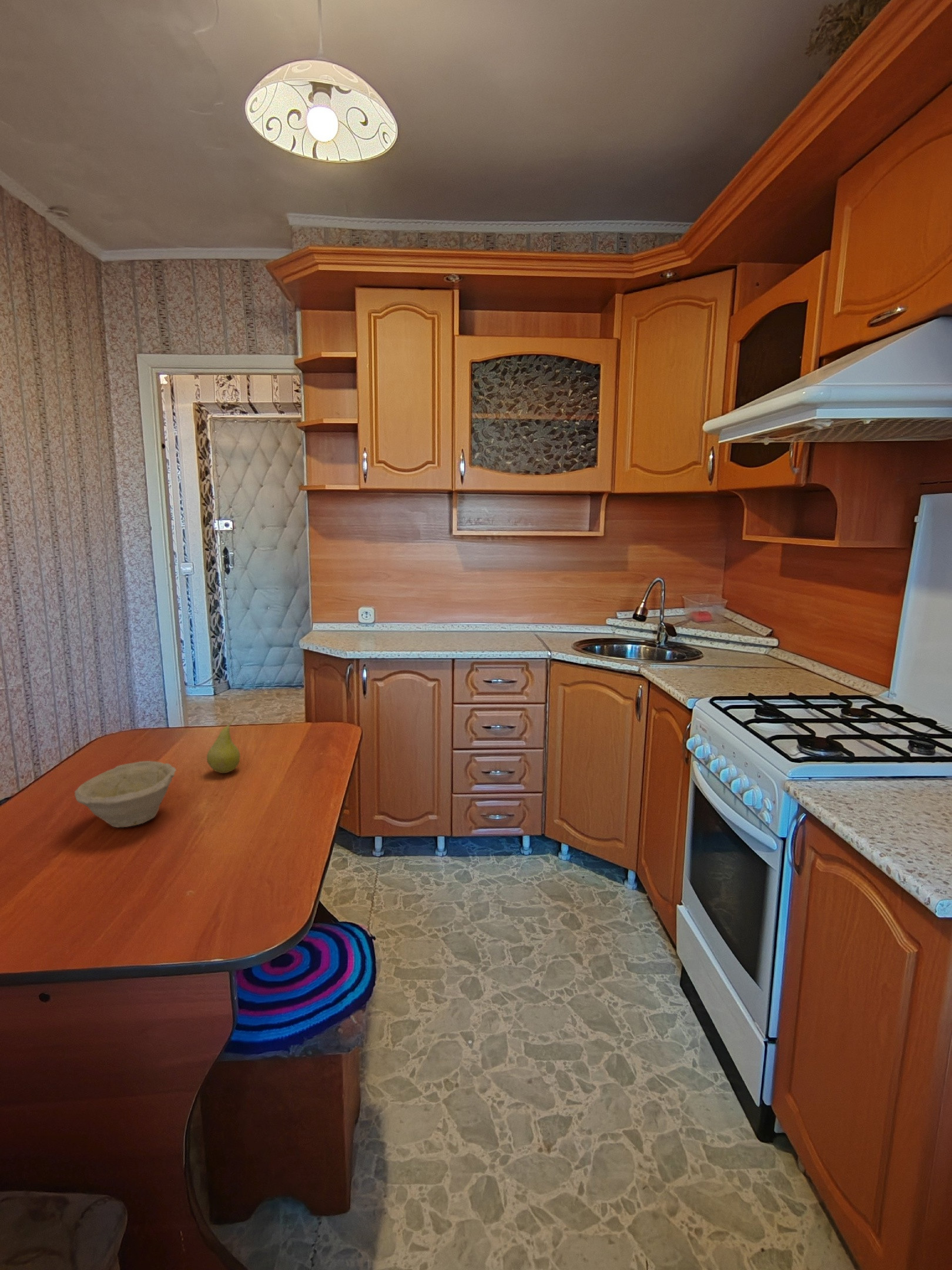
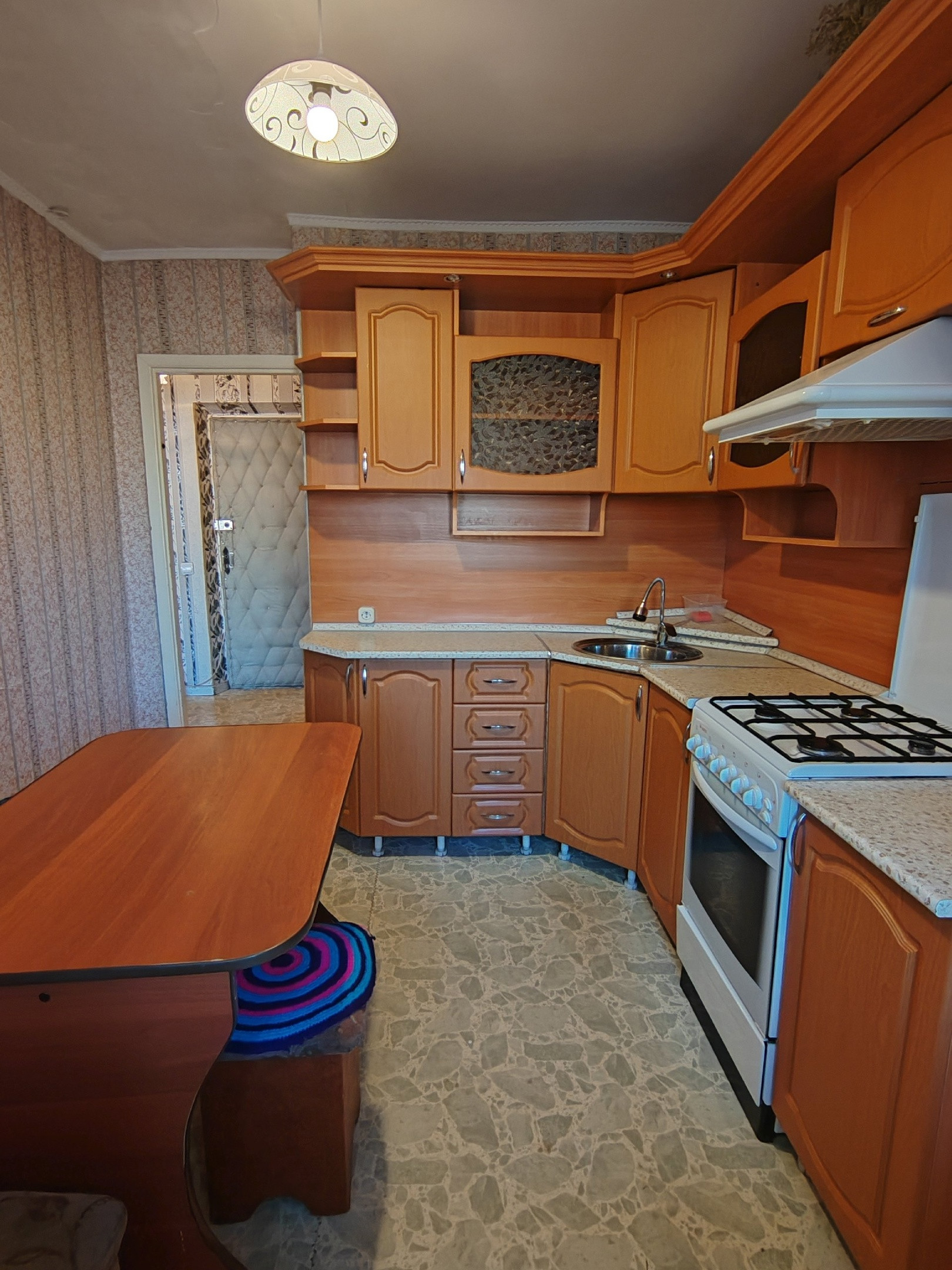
- fruit (225, 746)
- bowl (129, 798)
